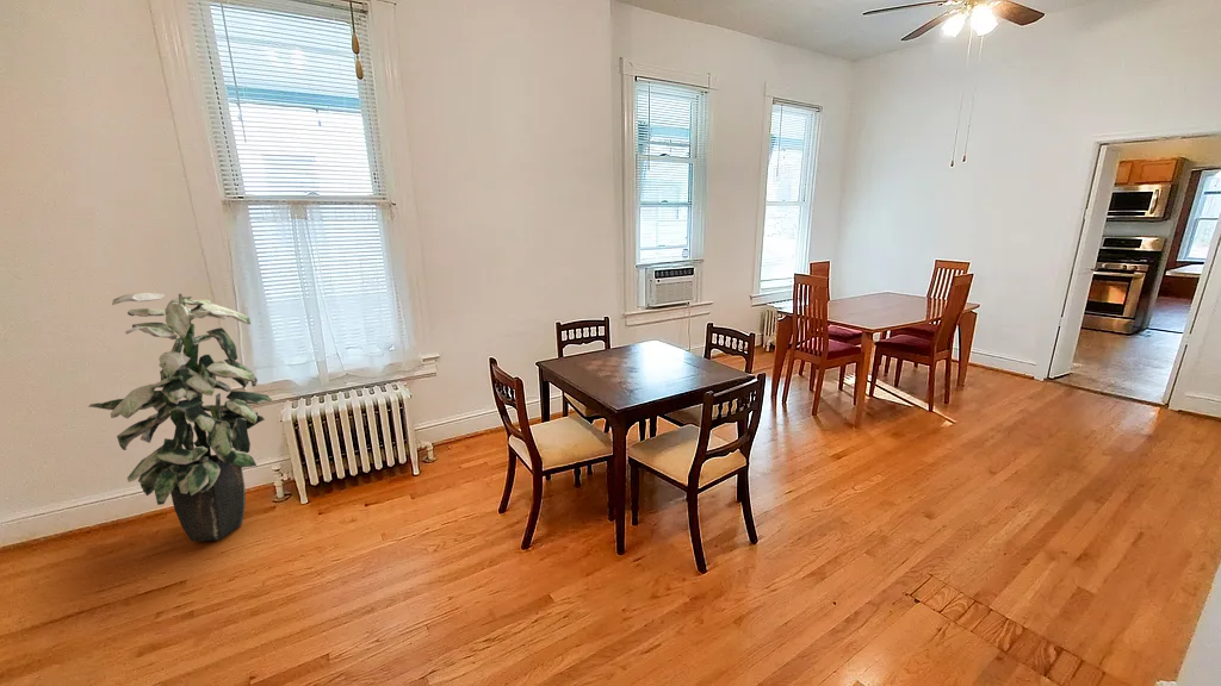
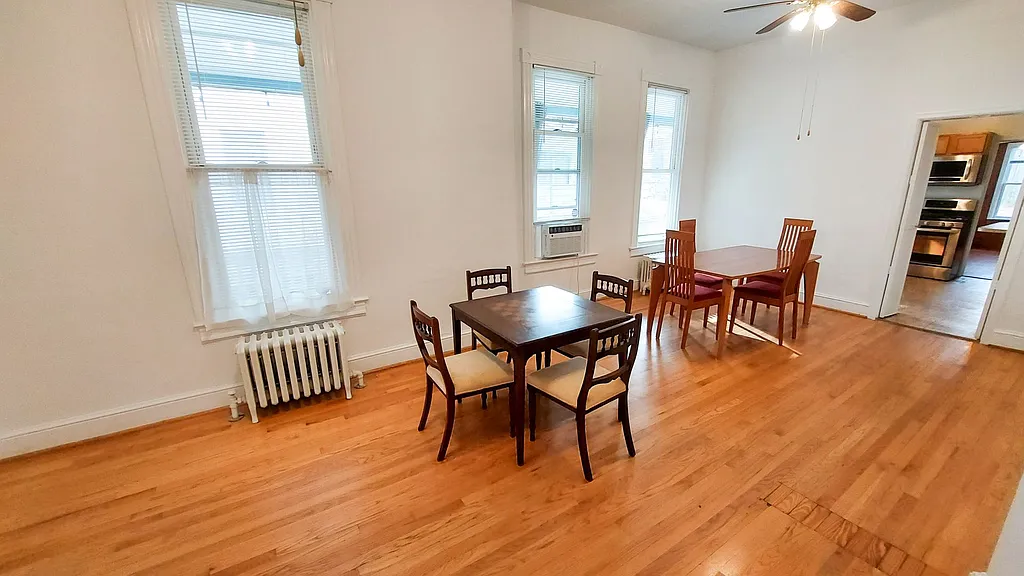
- indoor plant (190, 417)
